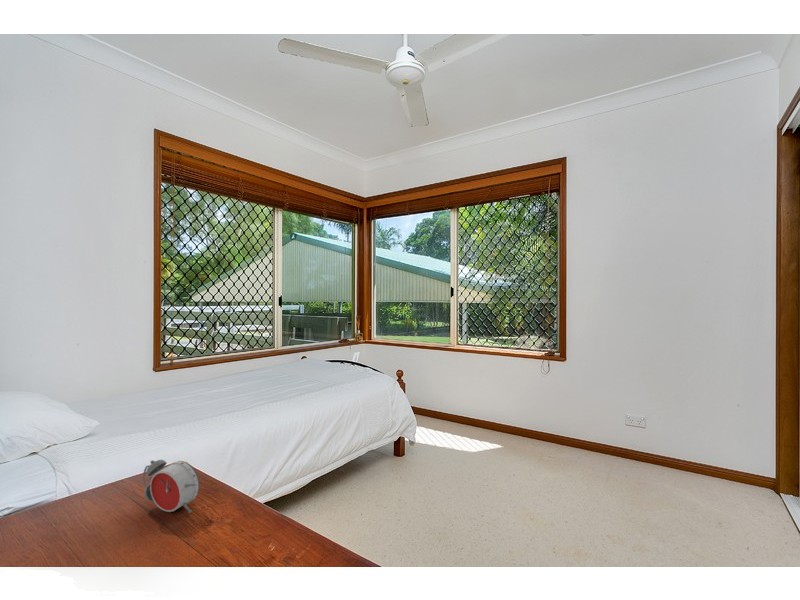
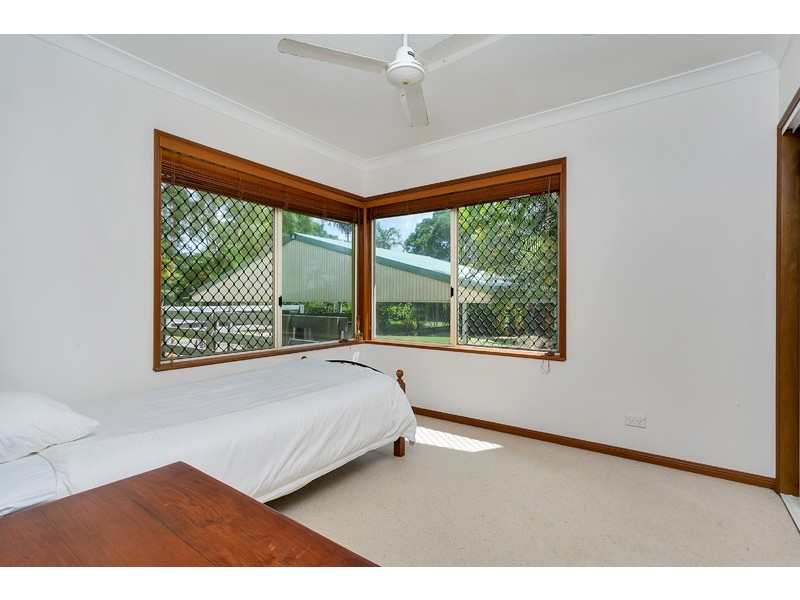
- alarm clock (171, 483)
